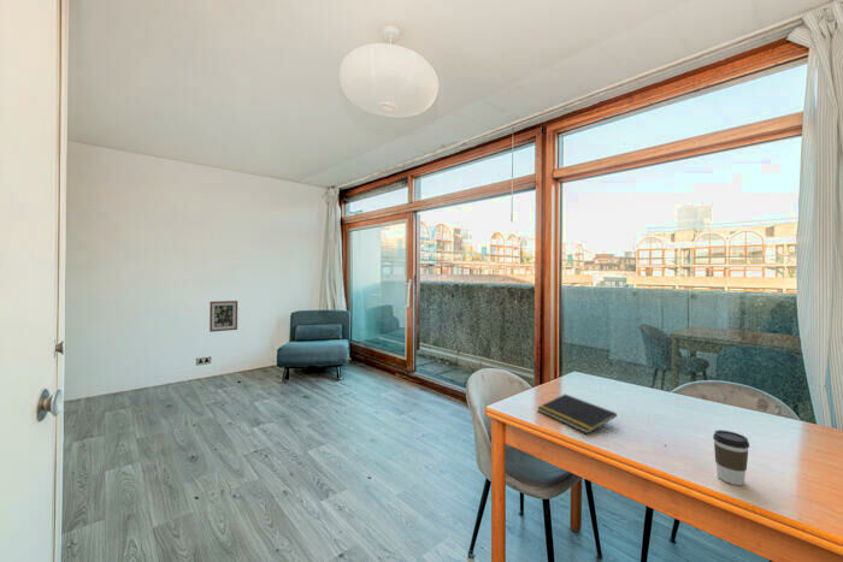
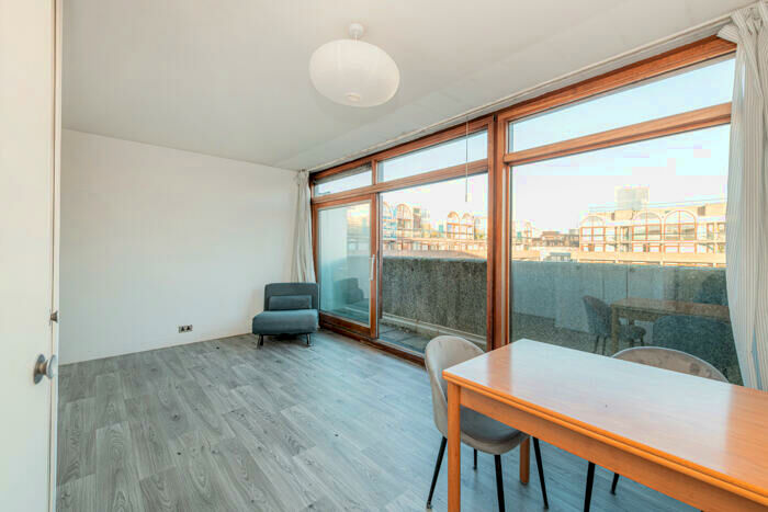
- wall art (224, 315)
- notepad (574, 412)
- coffee cup (730, 457)
